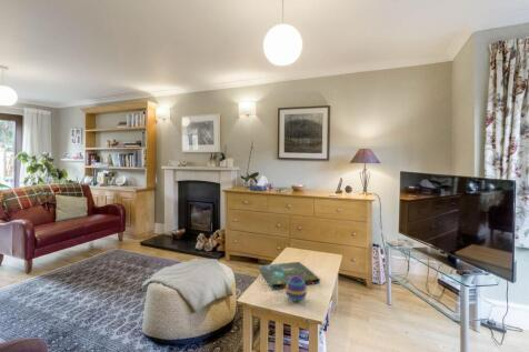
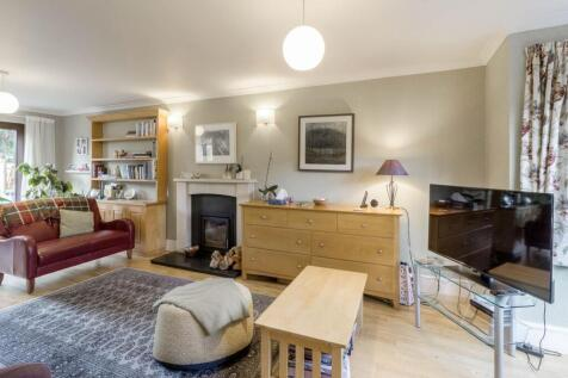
- board game (287, 272)
- decorative egg (296, 288)
